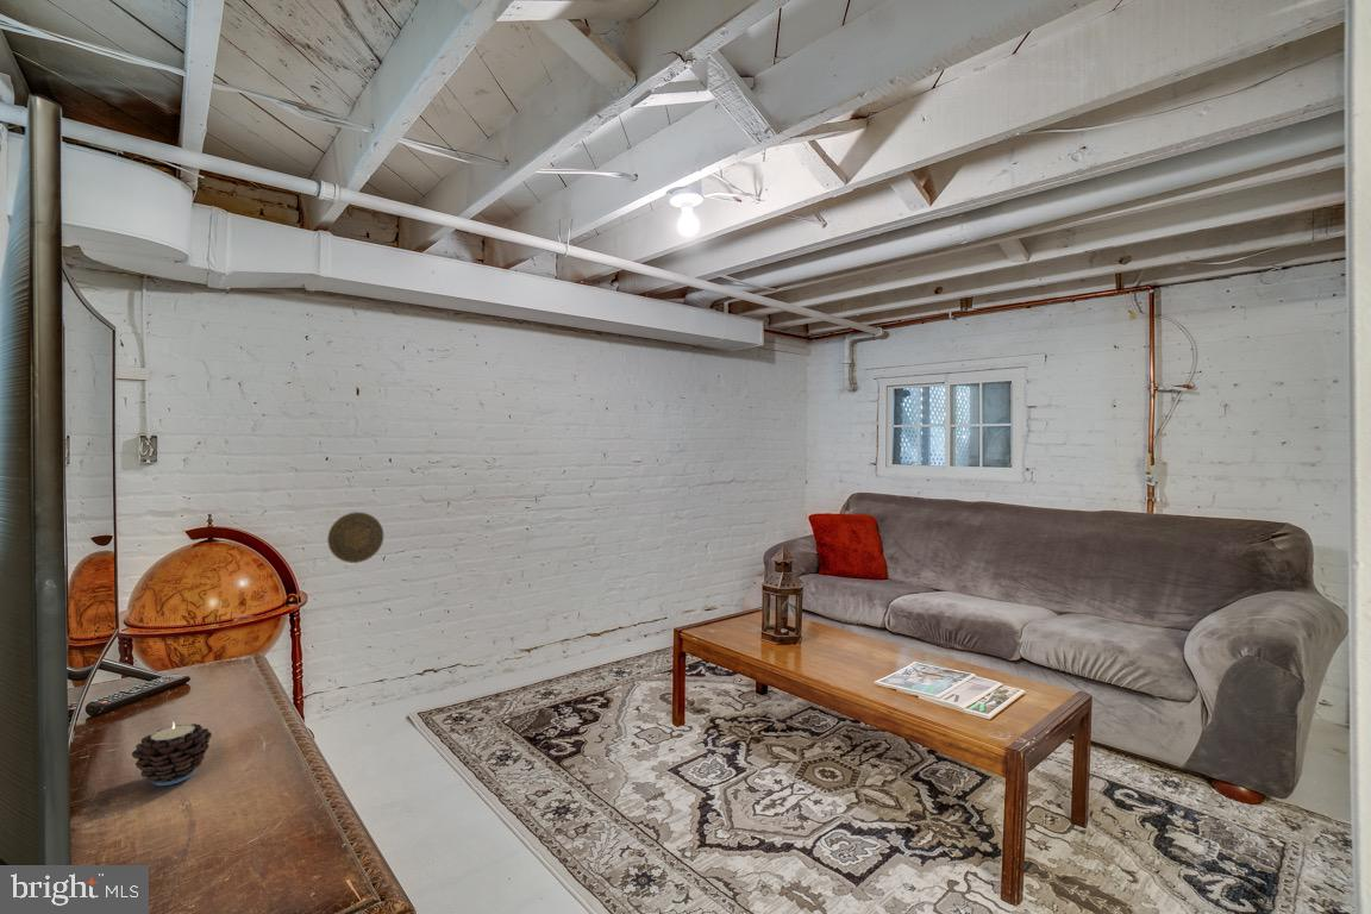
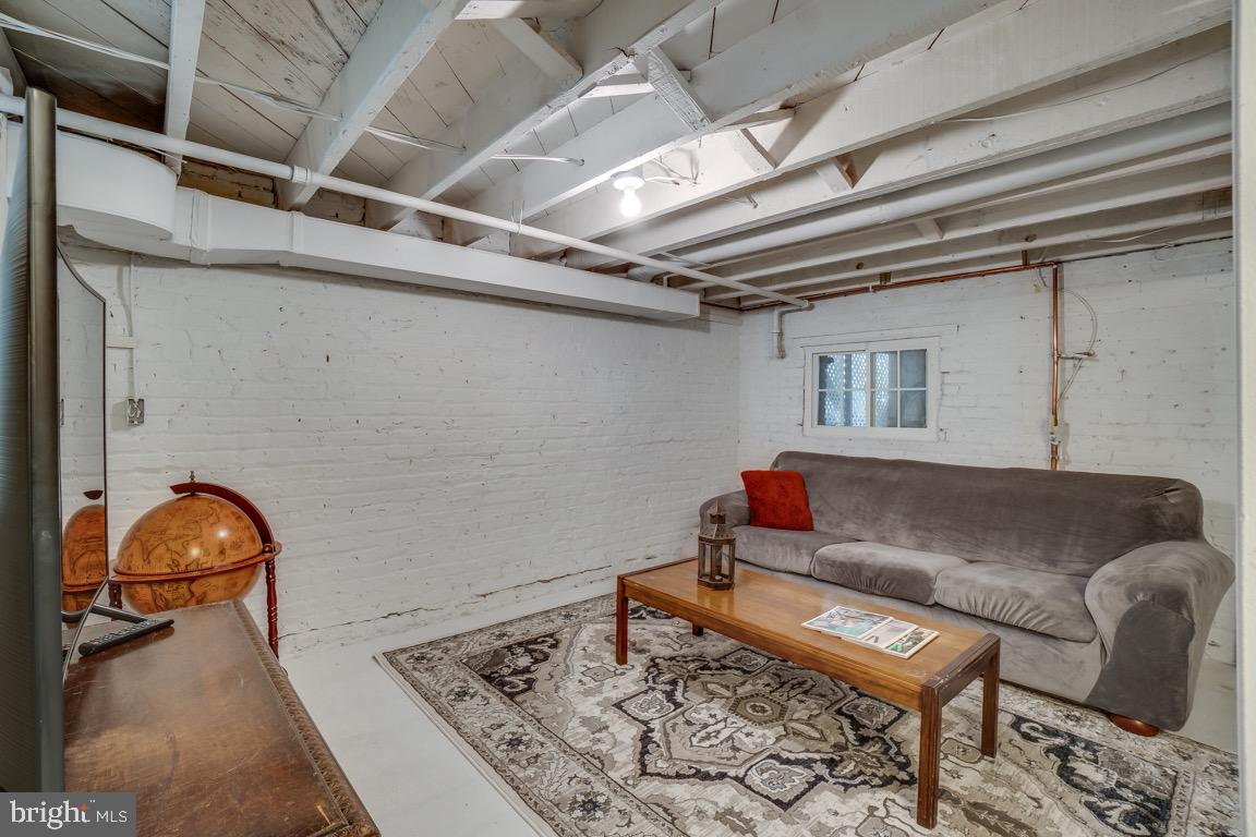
- decorative plate (356, 537)
- candle (173, 750)
